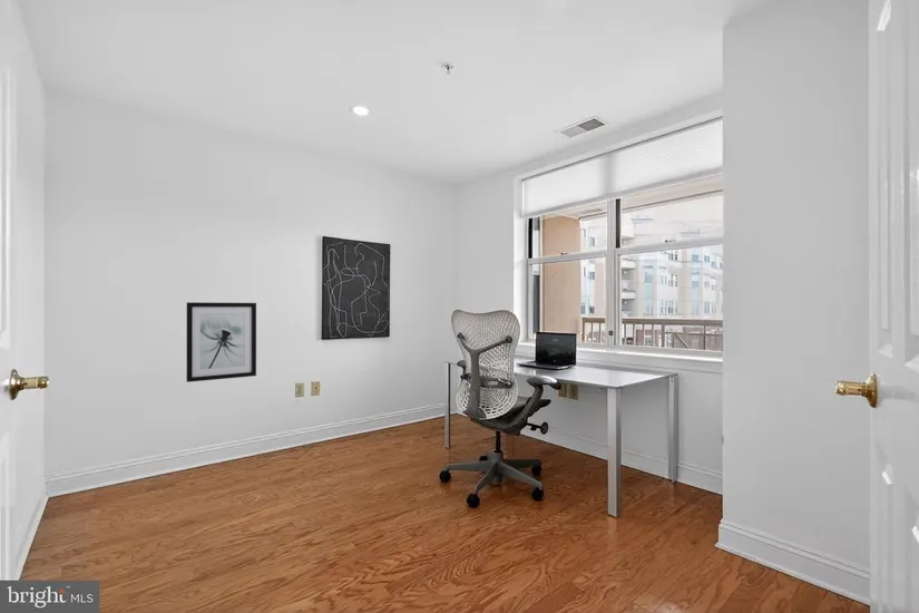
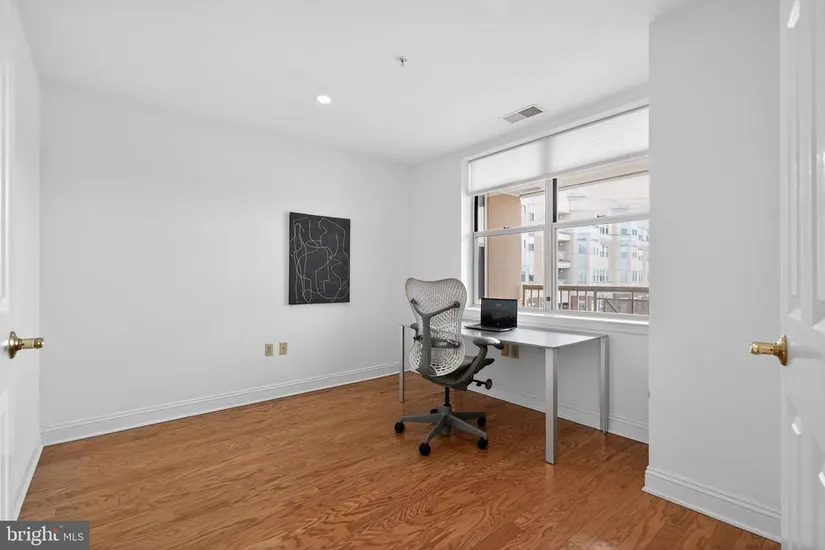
- wall art (223, 340)
